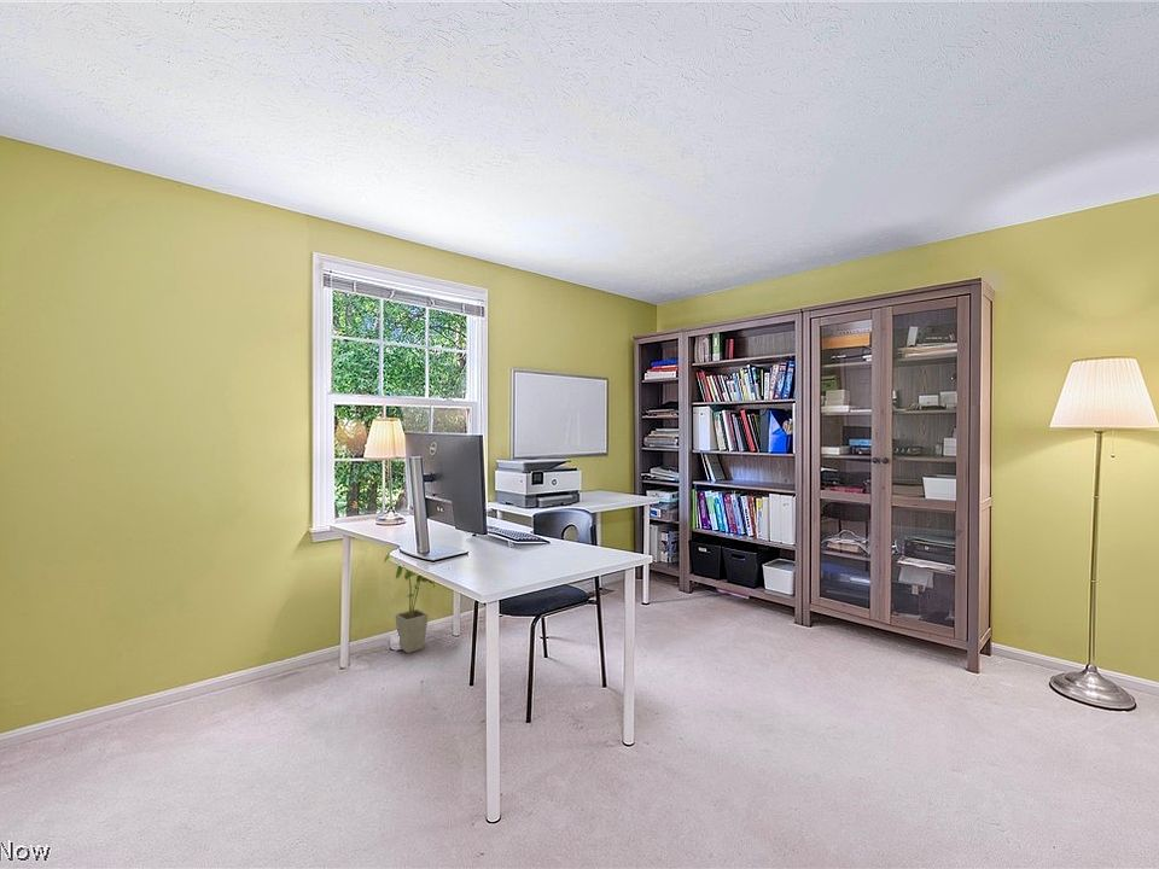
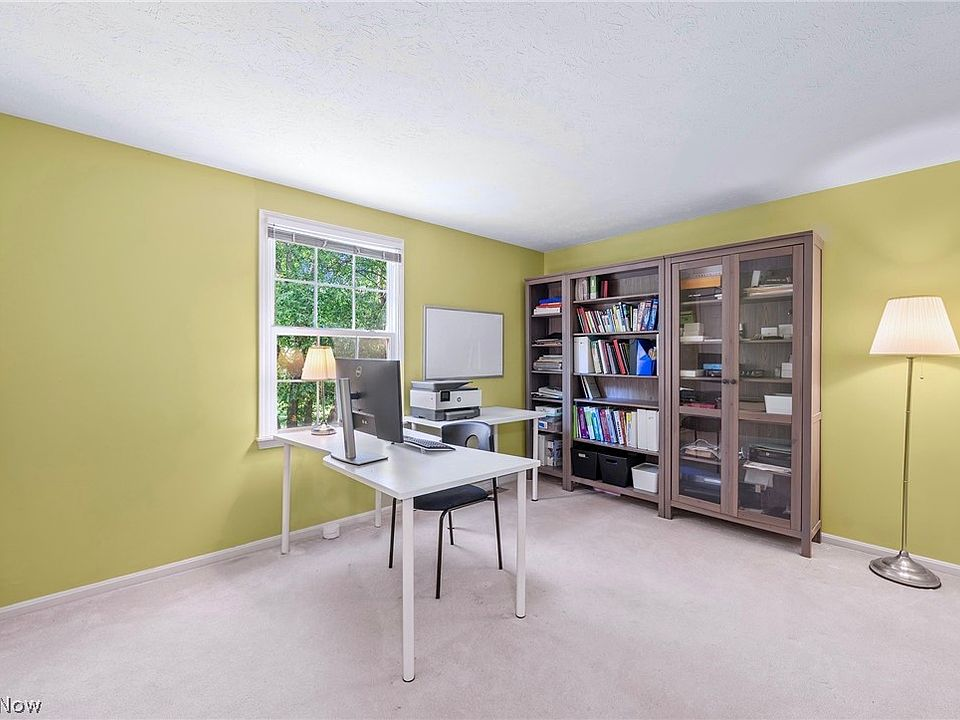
- house plant (418, 589)
